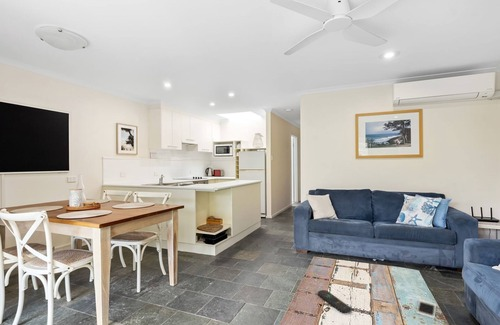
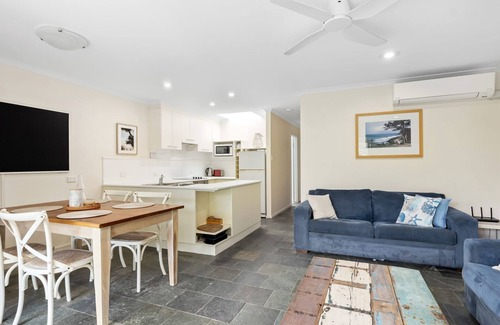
- remote control (333, 300)
- cell phone (426, 308)
